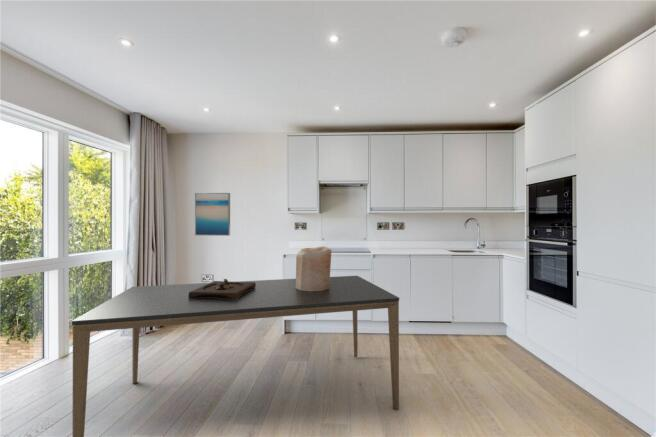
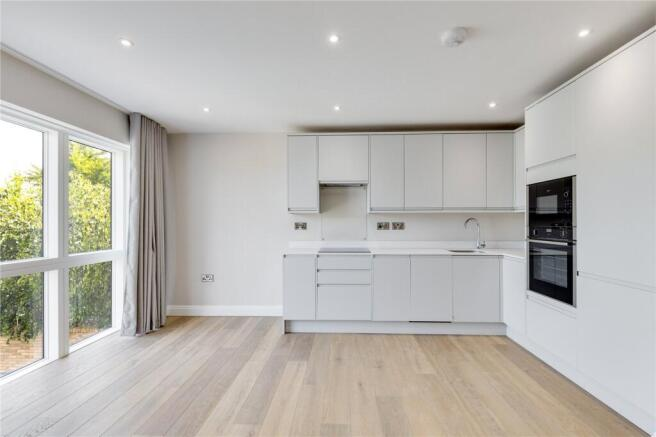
- wall art (212, 214)
- dining table (255, 318)
- vase (313, 266)
- wooden tray (223, 285)
